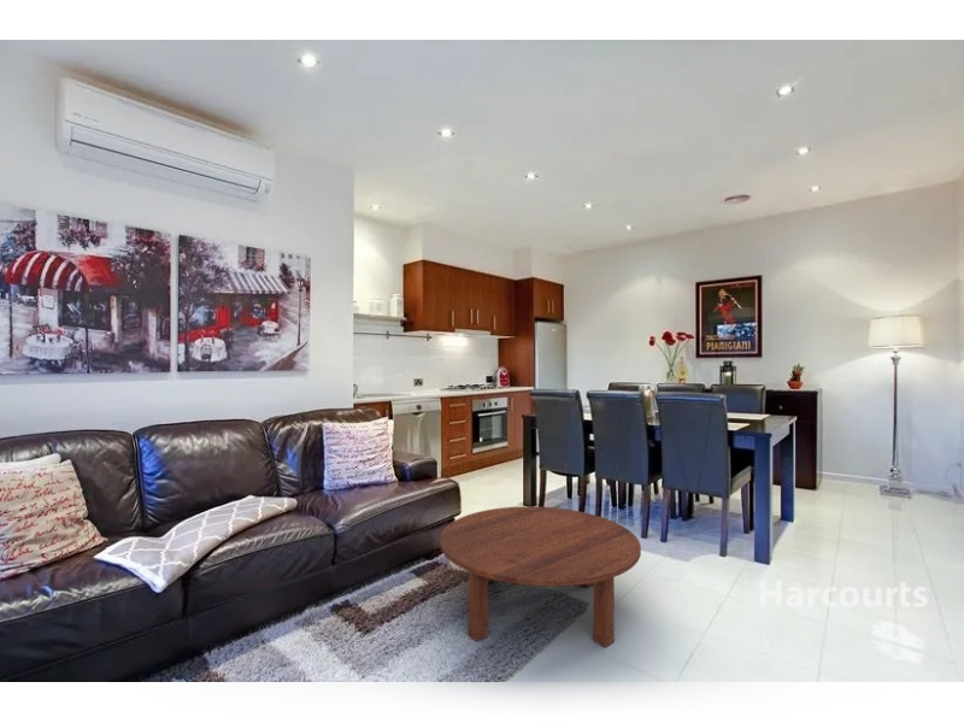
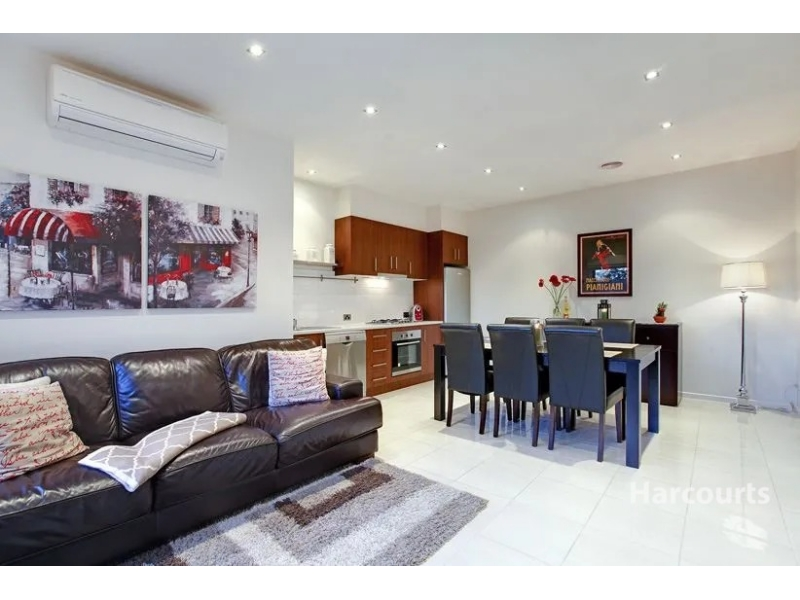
- coffee table (537, 571)
